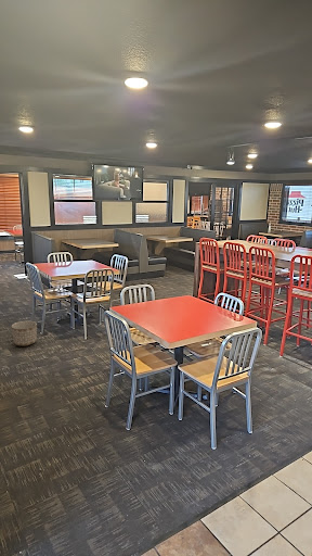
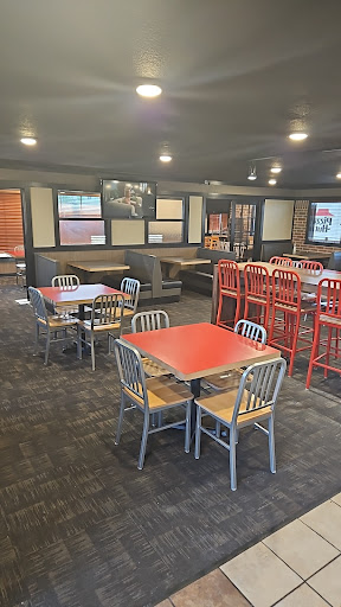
- planter (24, 333)
